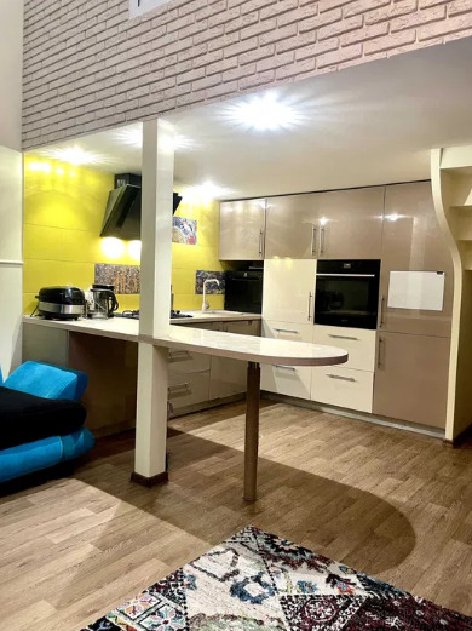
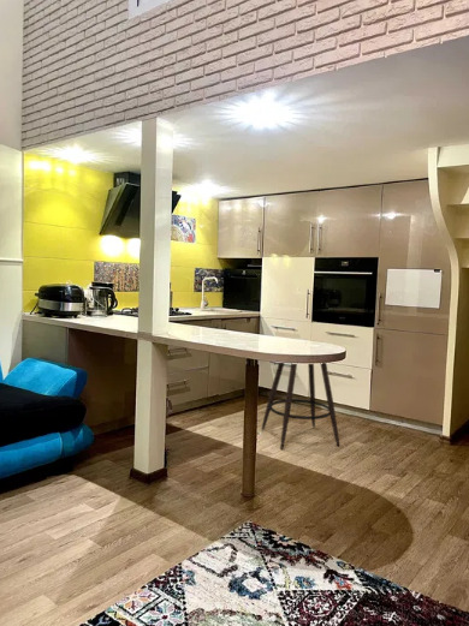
+ bar stool (309, 390)
